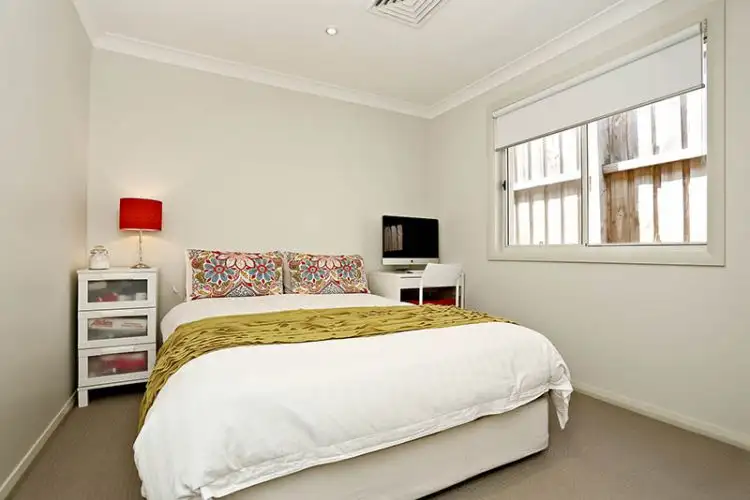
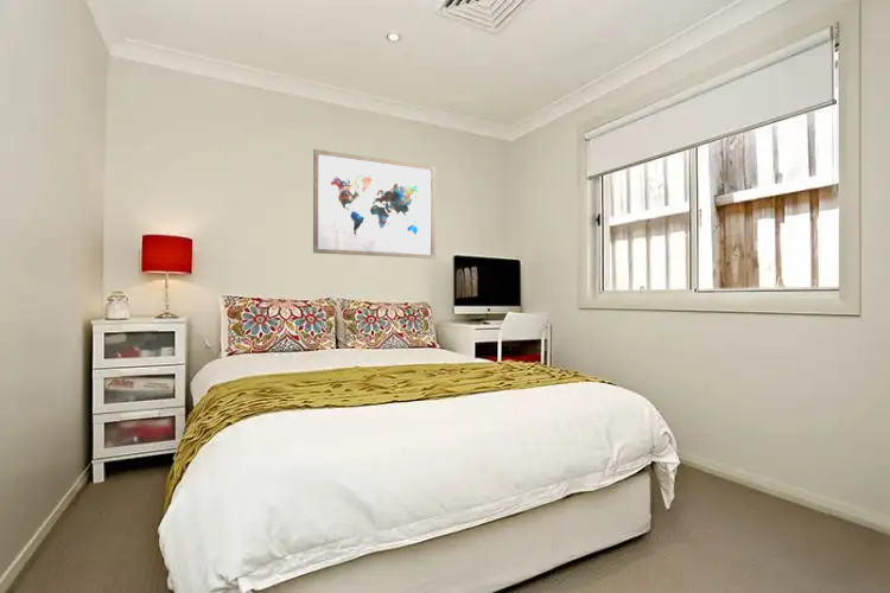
+ wall art (377, 206)
